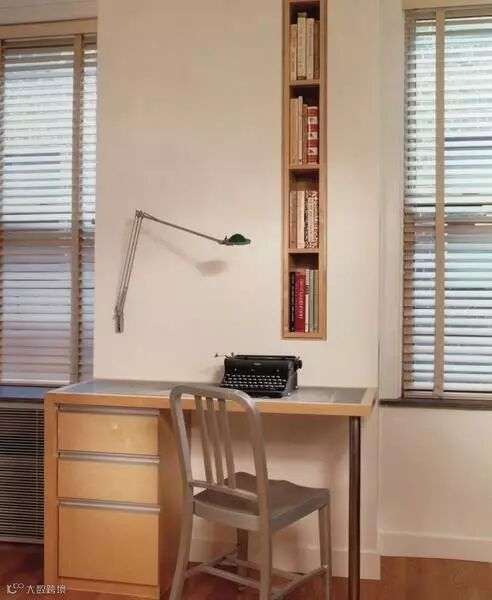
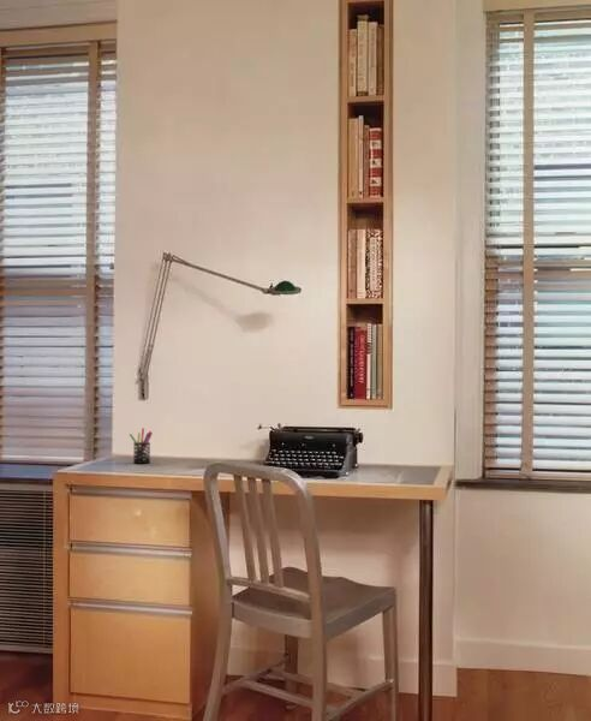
+ pen holder (139, 445)
